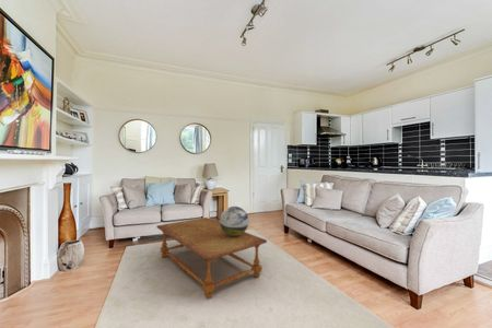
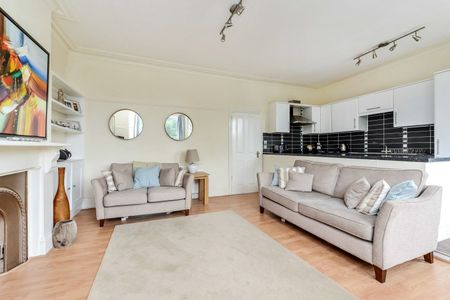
- decorative sphere (234, 221)
- coffee table (206, 248)
